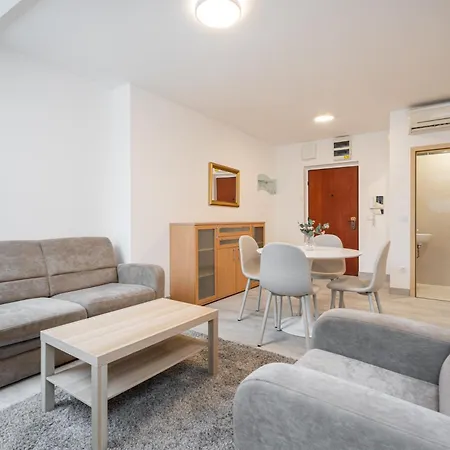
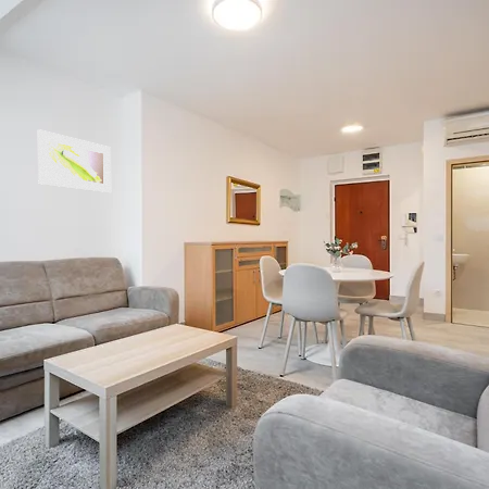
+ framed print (77, 163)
